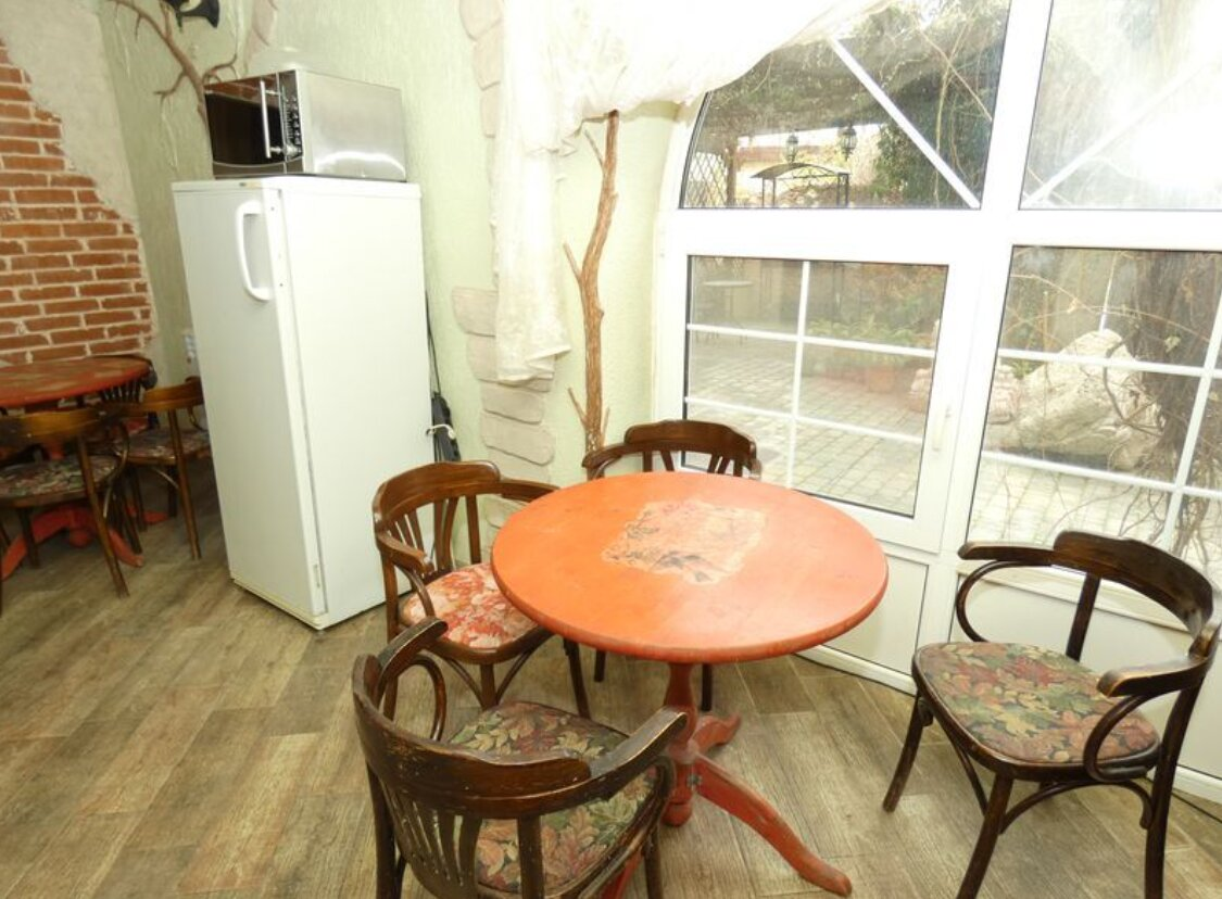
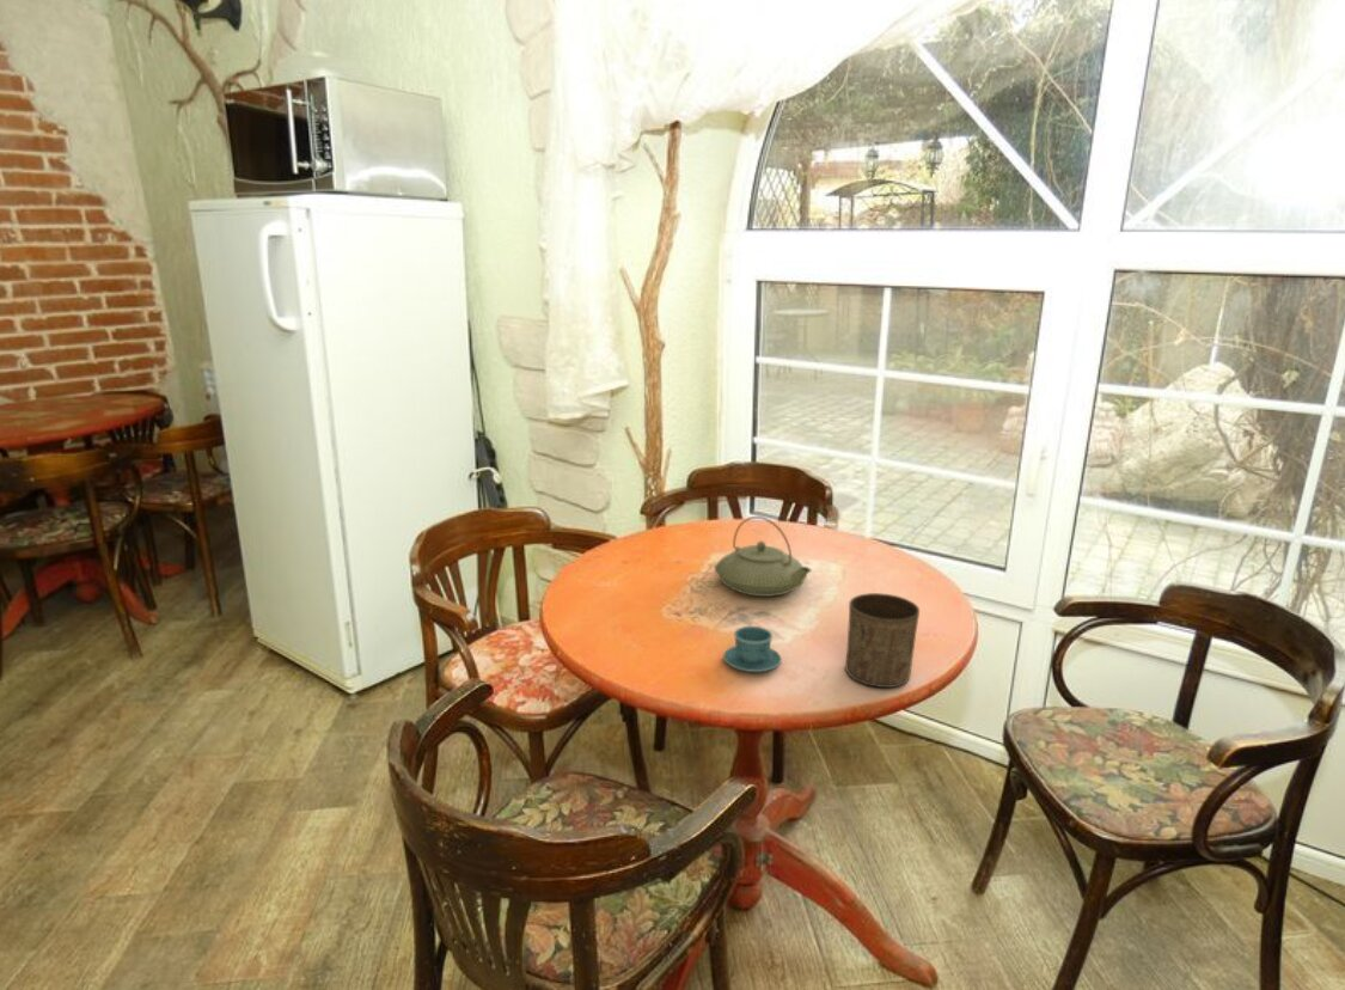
+ cup (881, 640)
+ teapot (765, 554)
+ teacup (753, 648)
